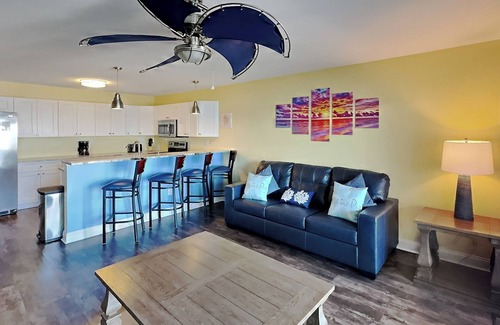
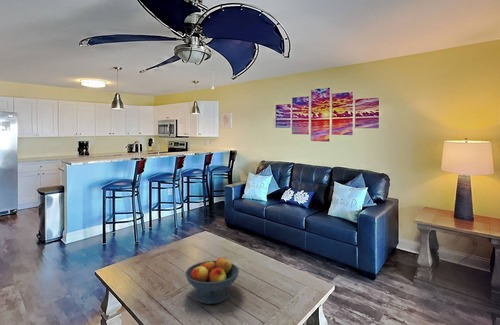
+ fruit bowl (212, 278)
